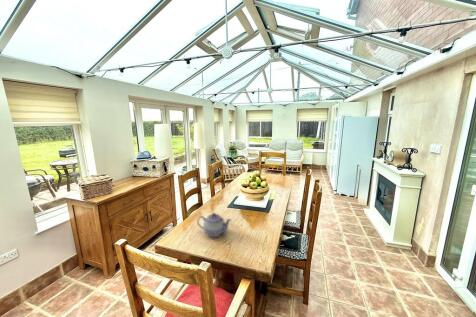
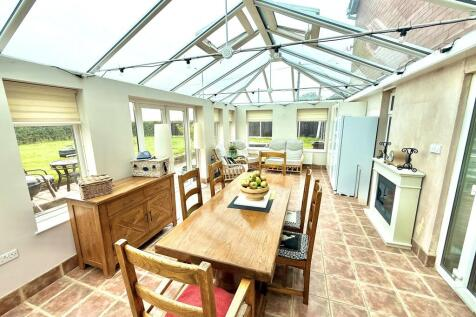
- teapot (214, 223)
